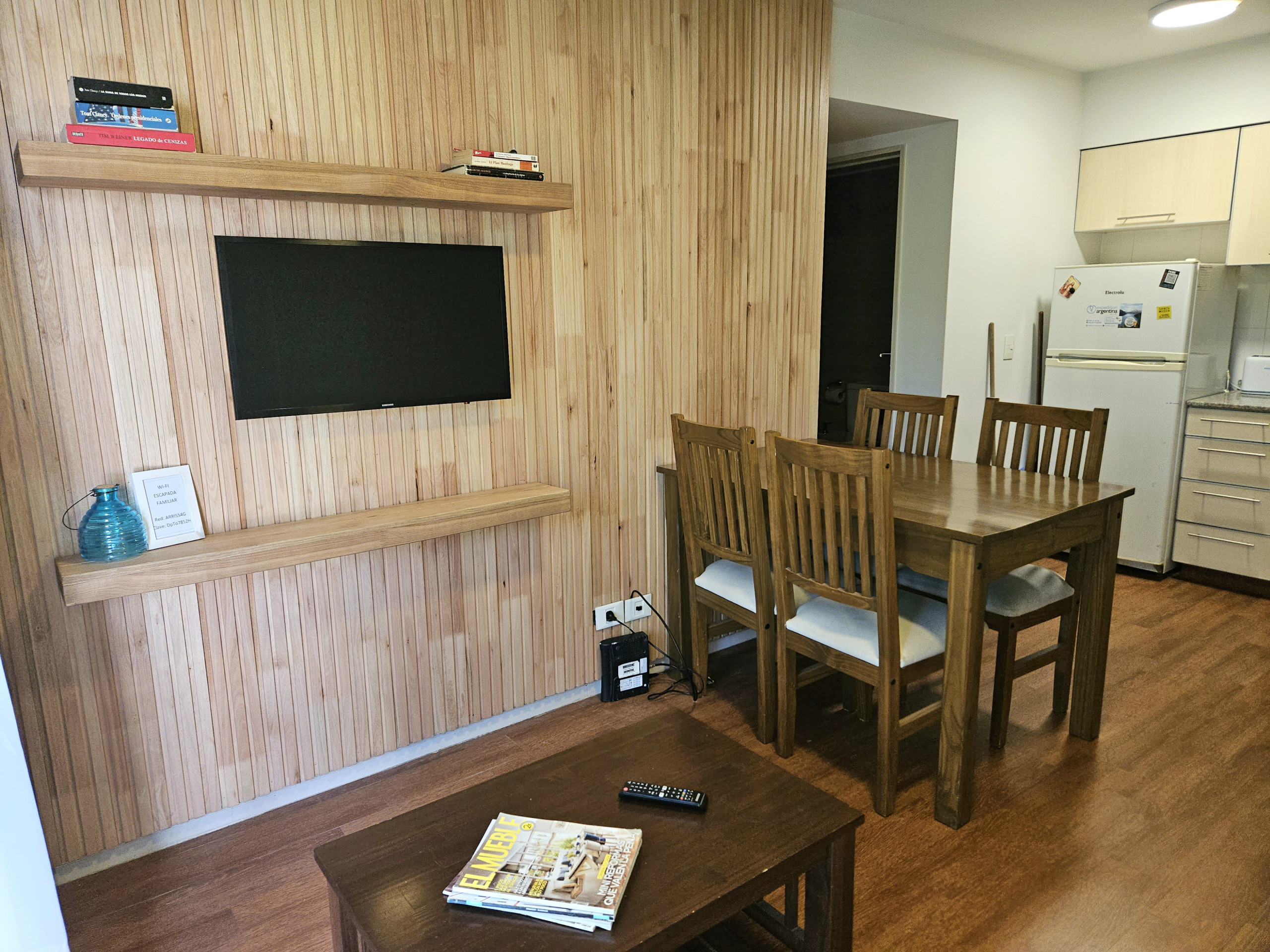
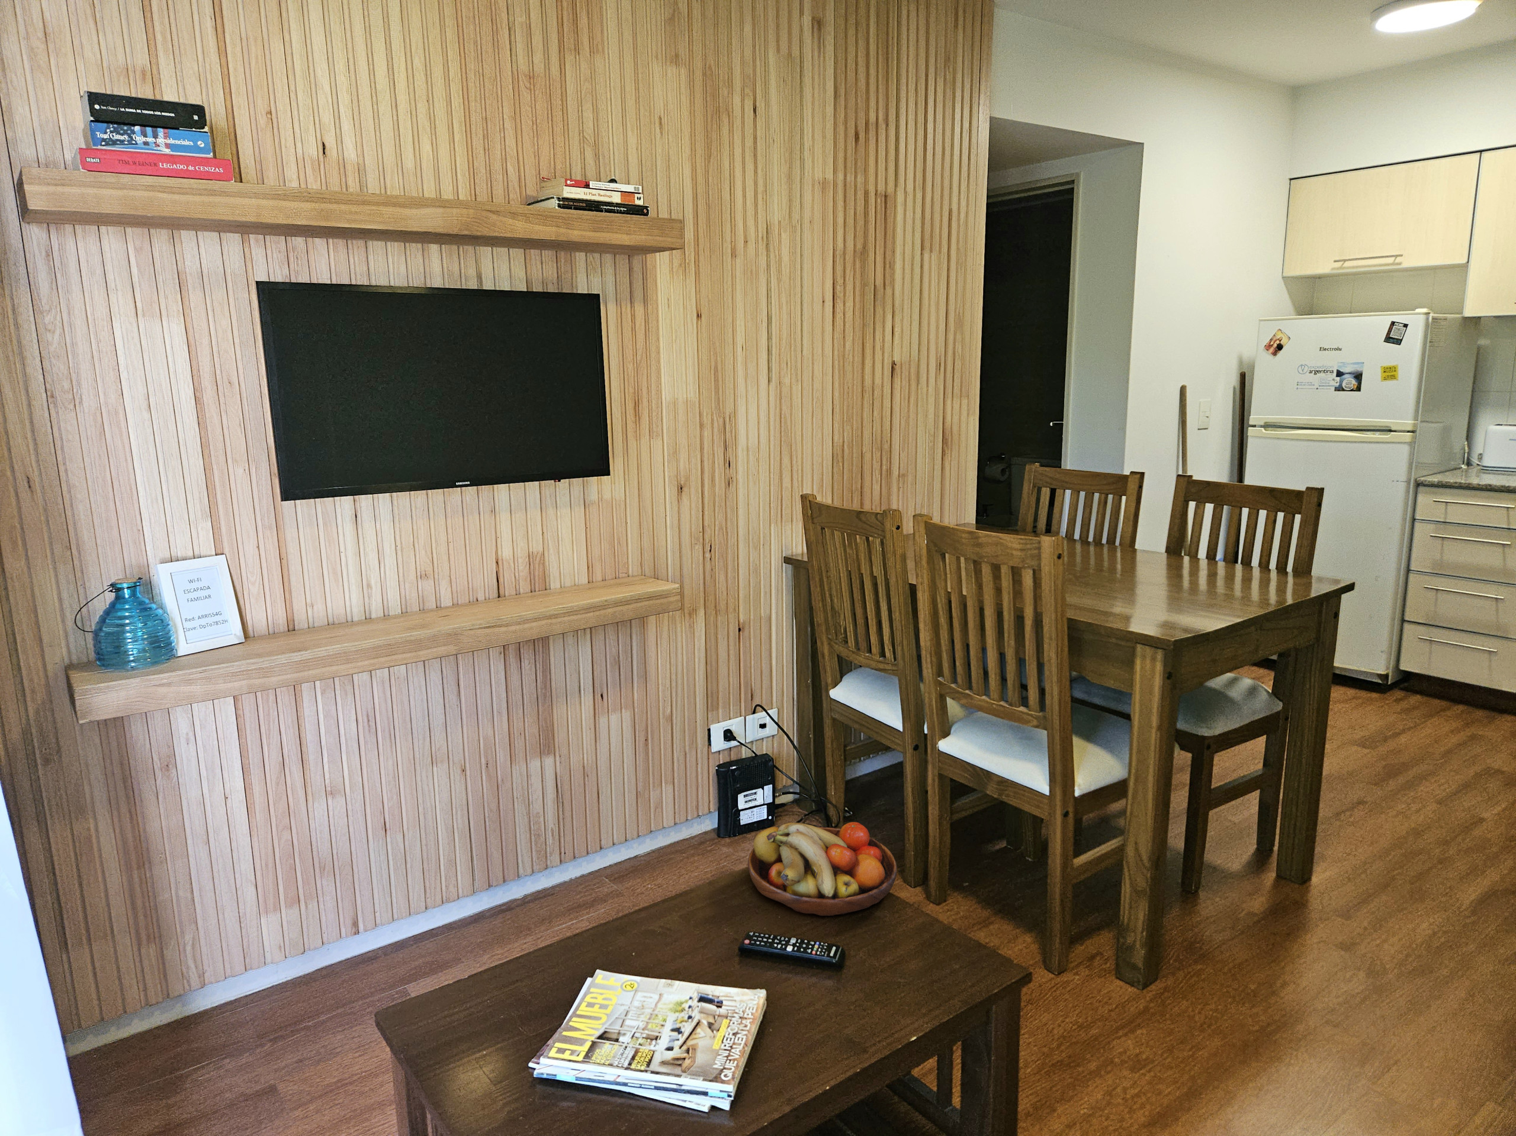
+ fruit bowl (822, 856)
